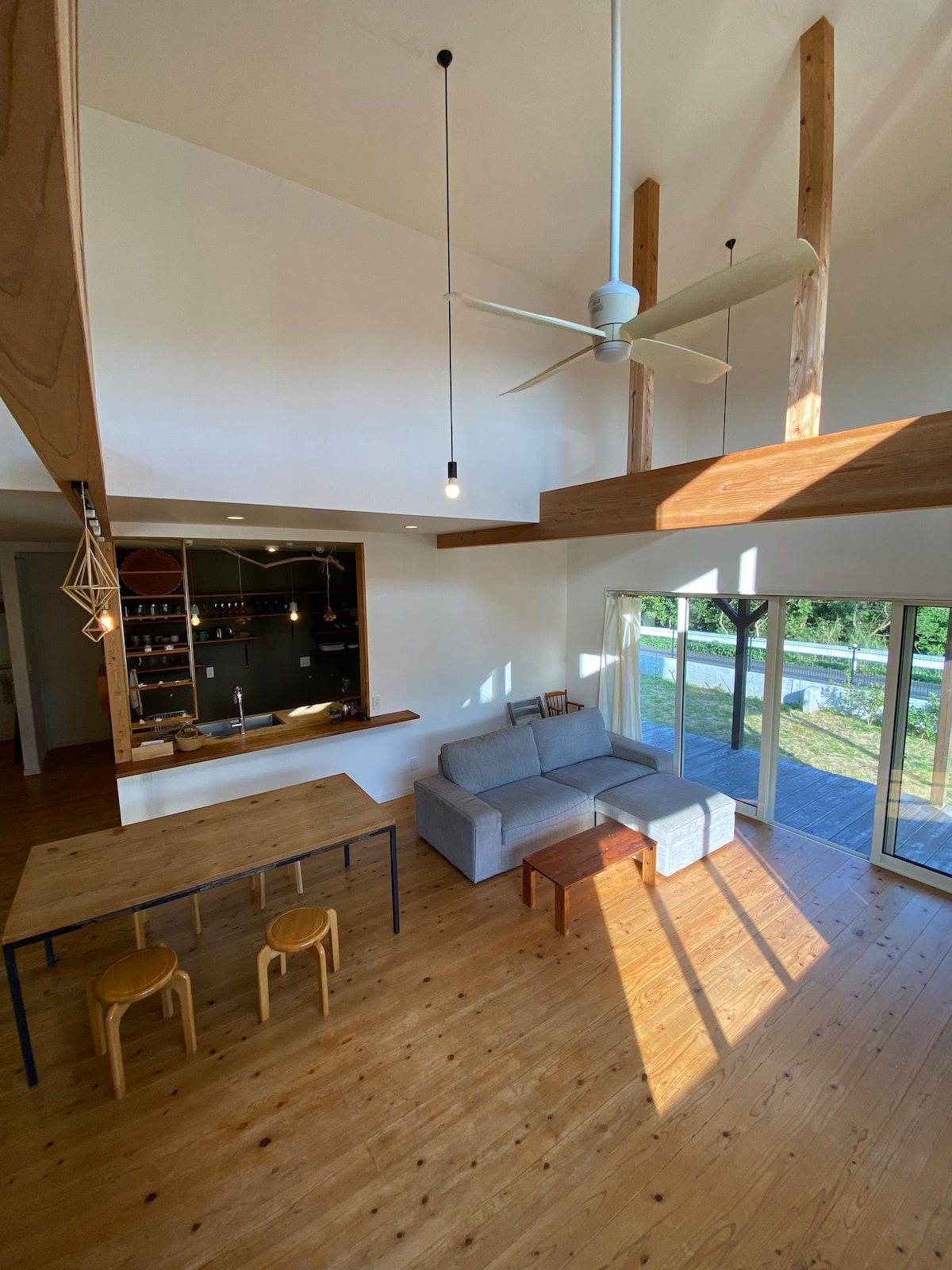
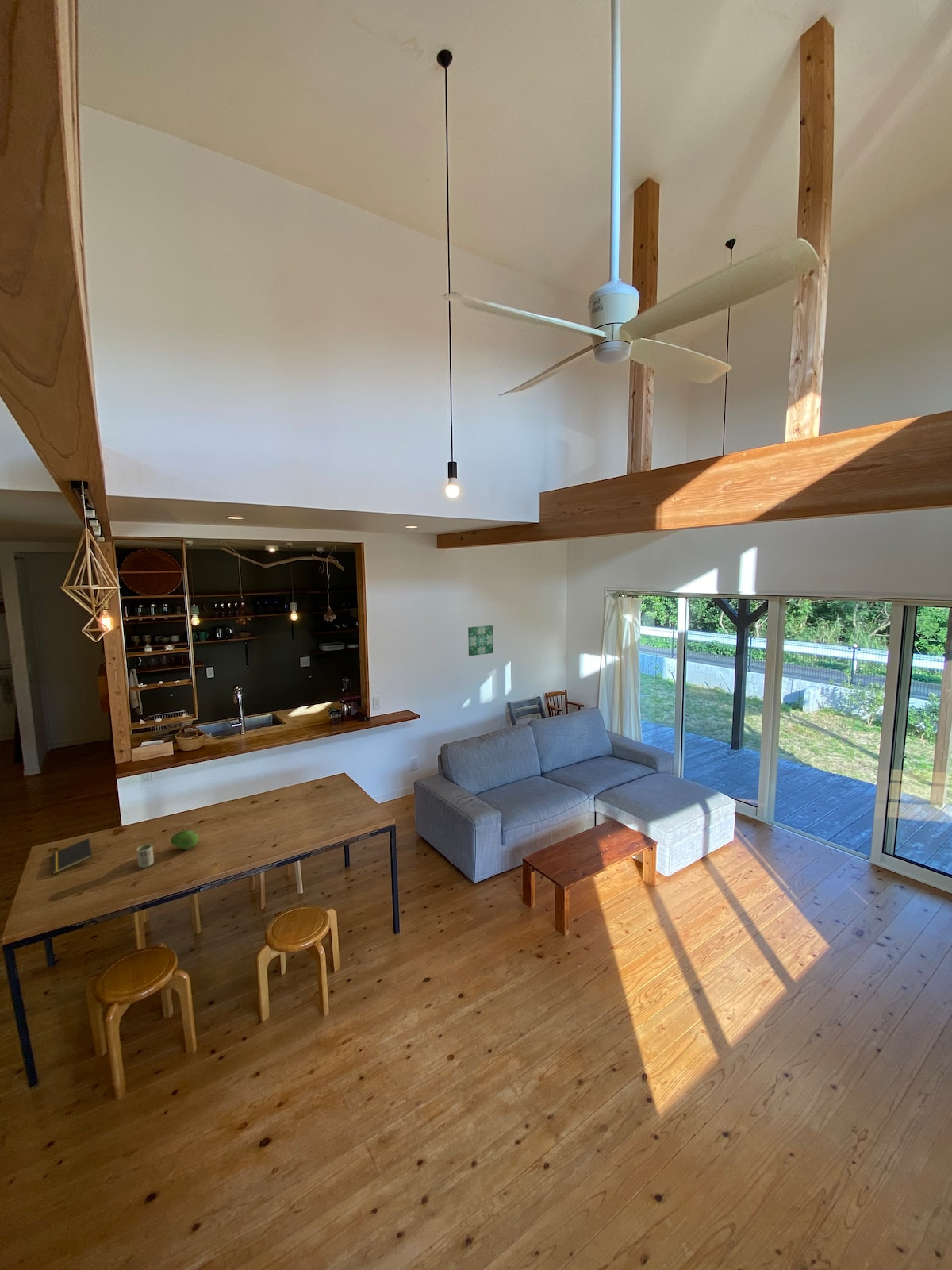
+ fruit (184, 839)
+ notepad (71, 855)
+ cup (145, 856)
+ wall art (481, 640)
